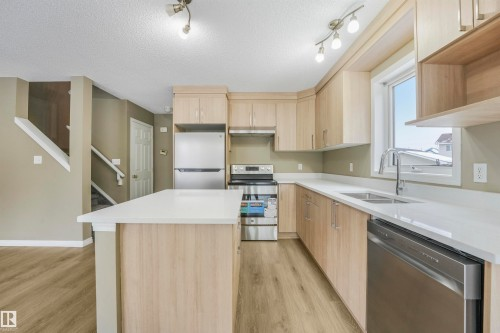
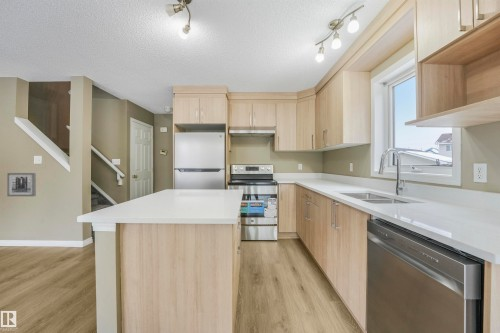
+ wall art (21, 184)
